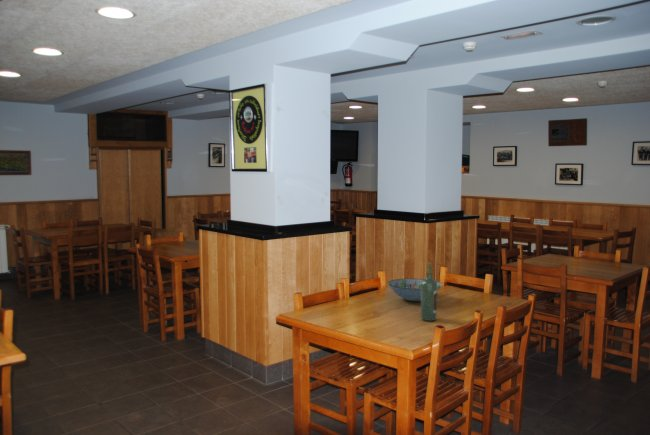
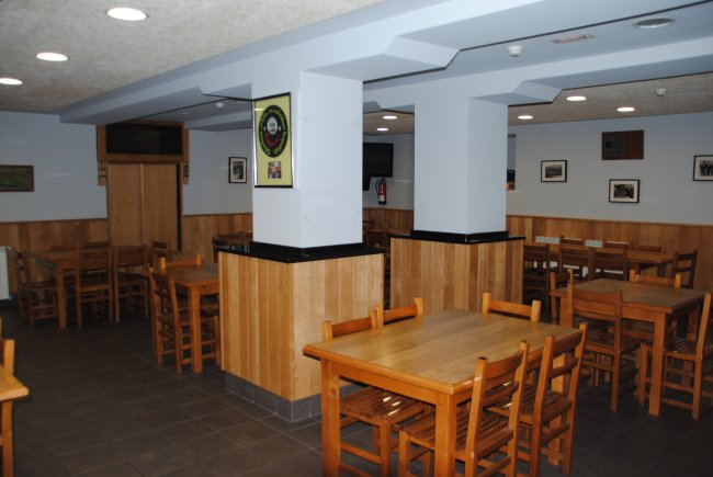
- decorative bowl (414, 291)
- wine bottle (428, 291)
